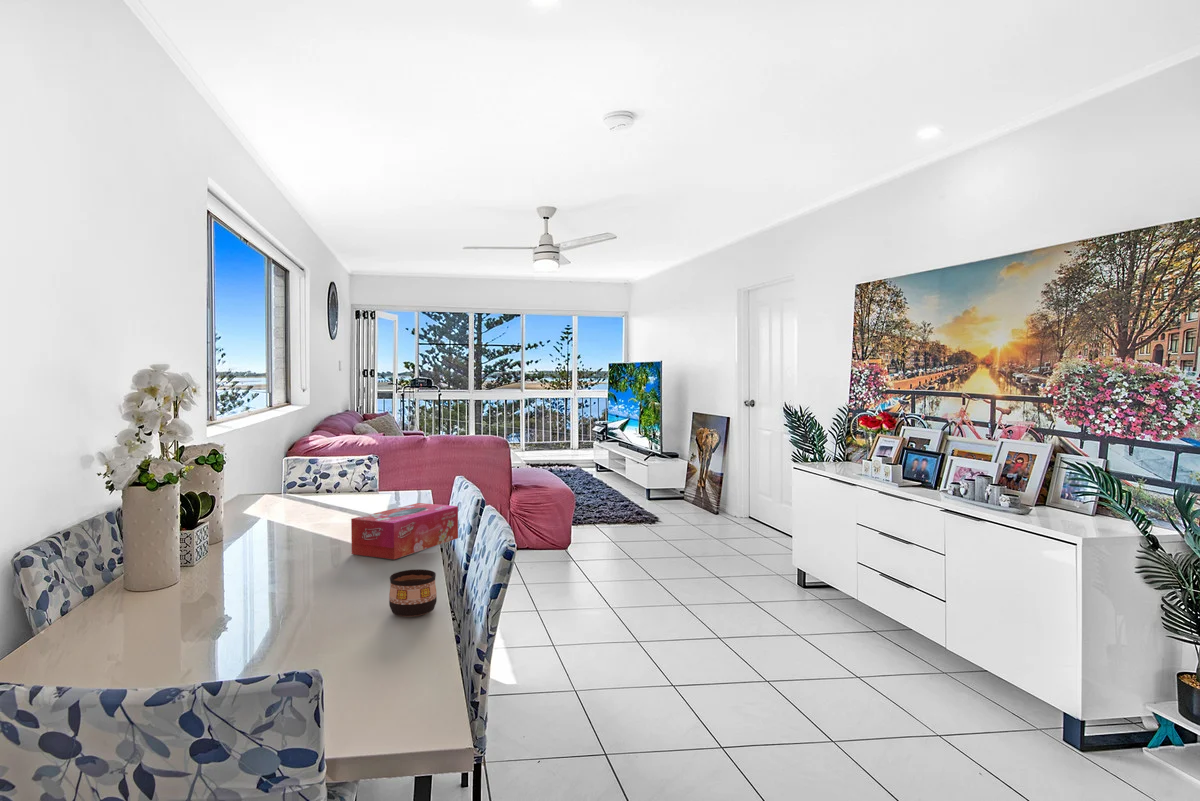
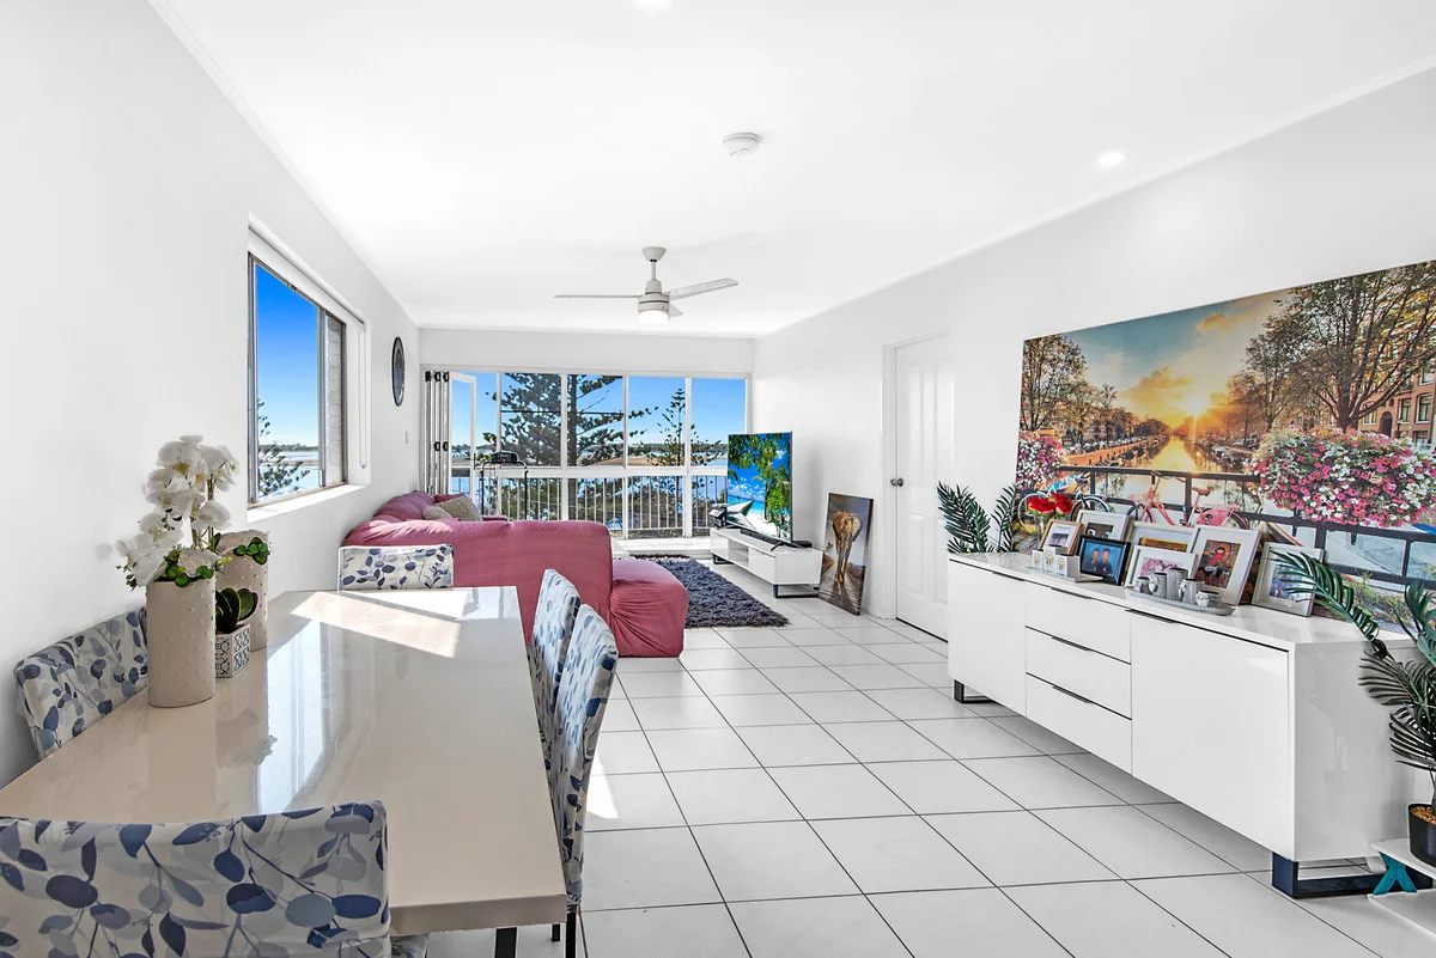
- cup (414, 592)
- tissue box (407, 528)
